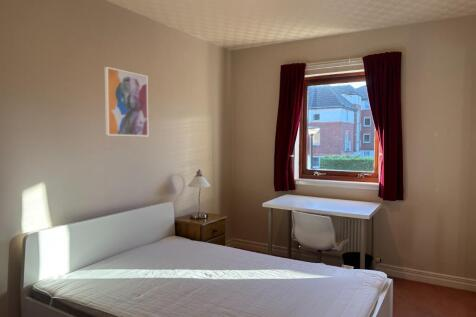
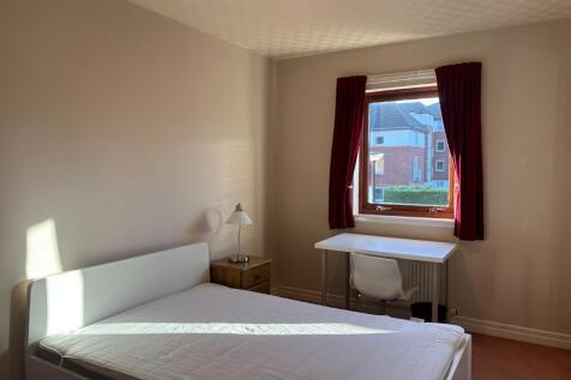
- wall art (127, 104)
